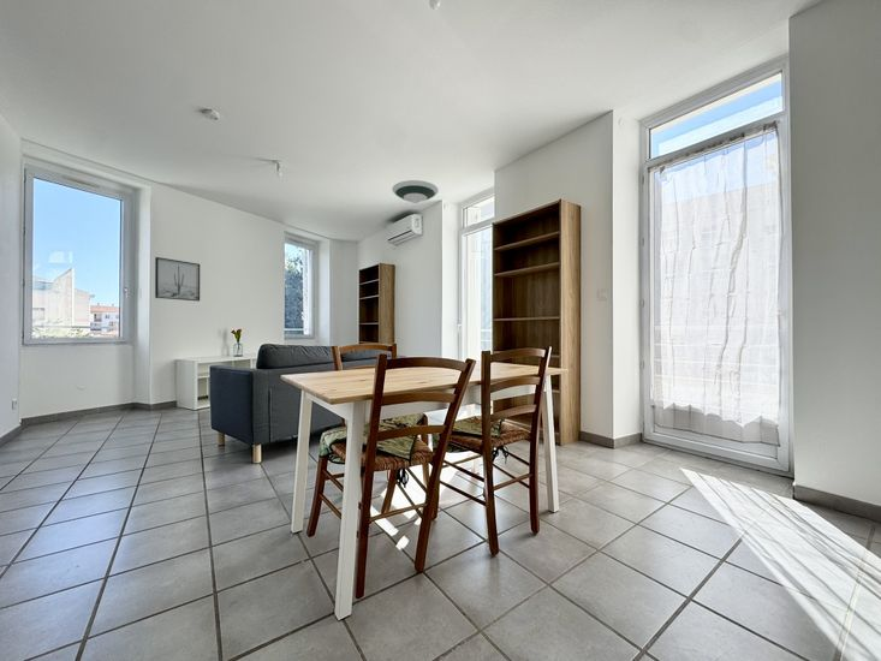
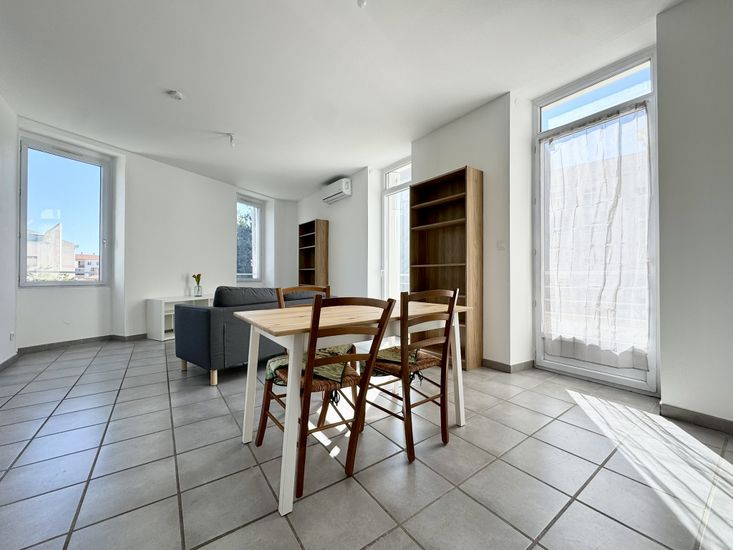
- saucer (415, 196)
- wall art (178, 280)
